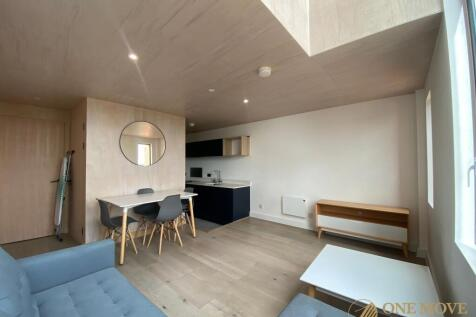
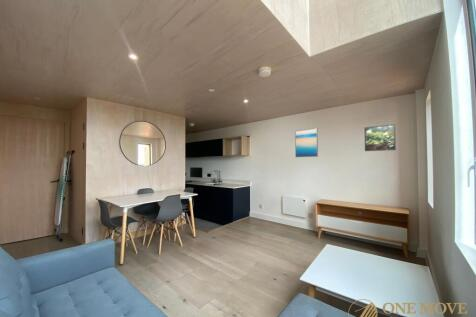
+ wall art (306, 143)
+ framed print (379, 138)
